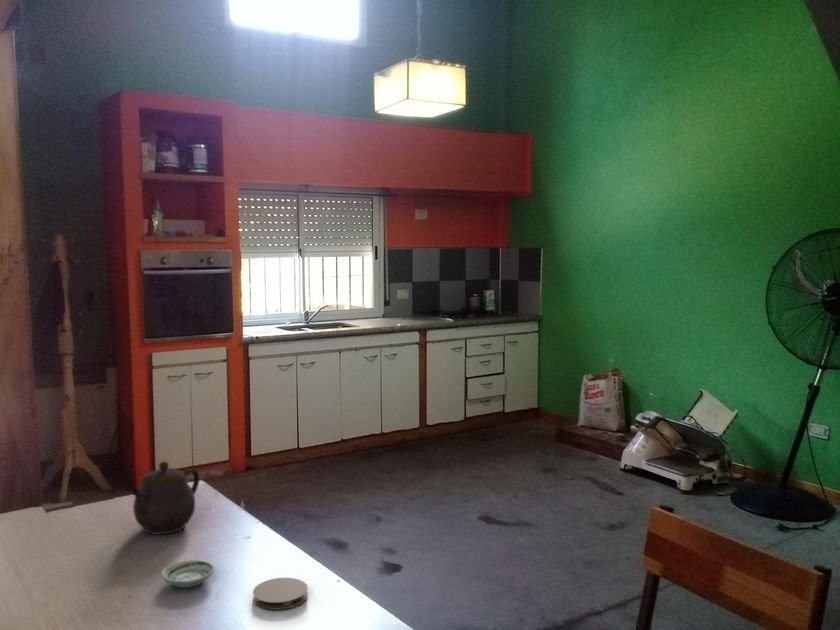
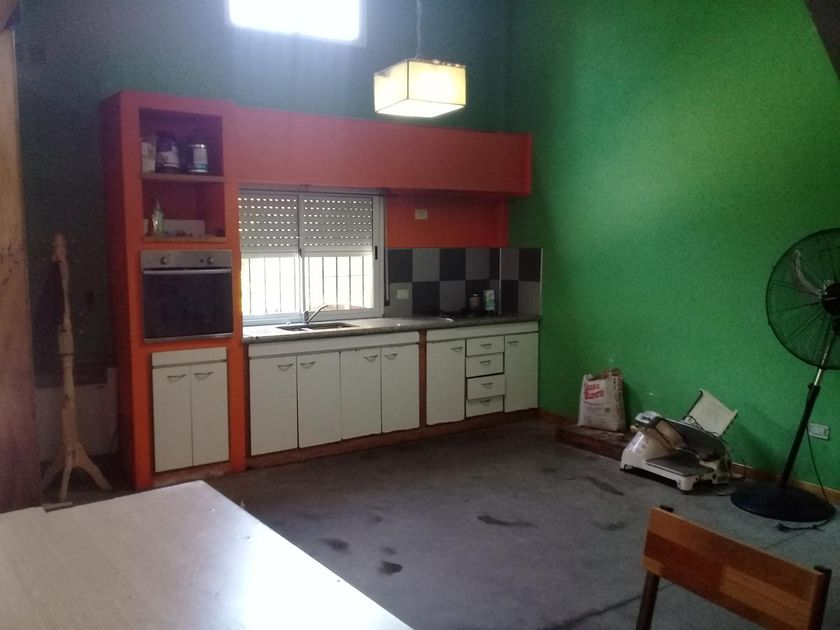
- coaster (280, 593)
- saucer (188, 575)
- teapot (167, 493)
